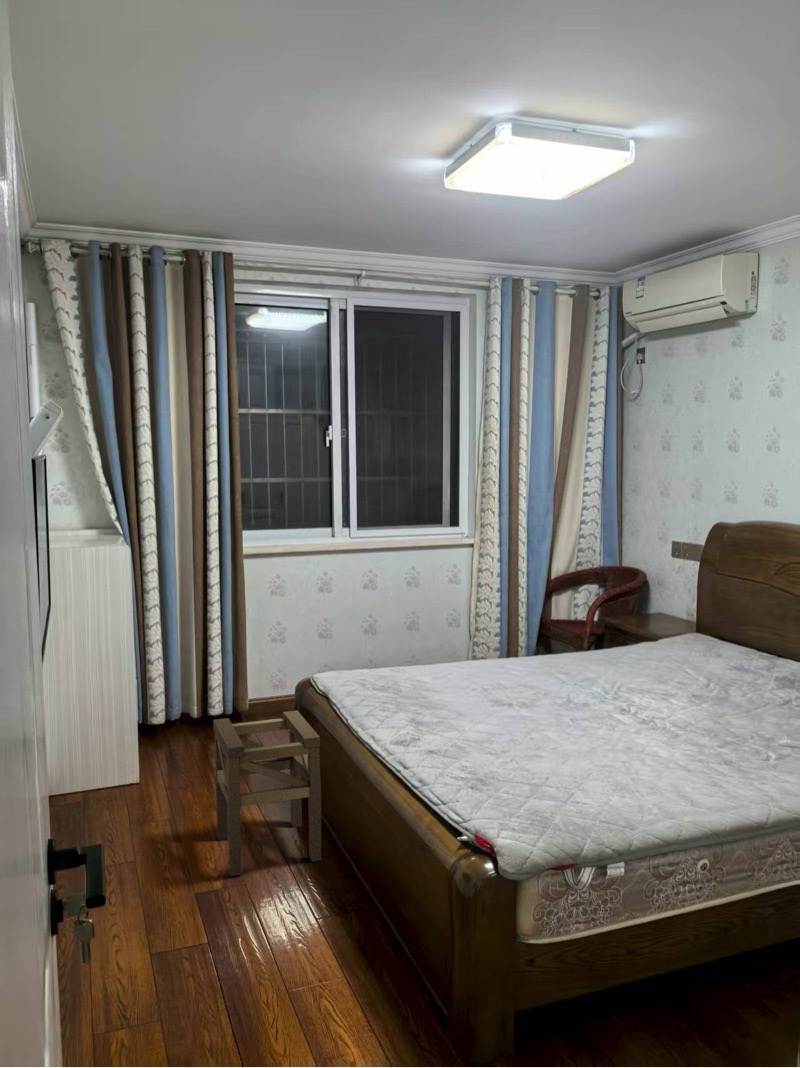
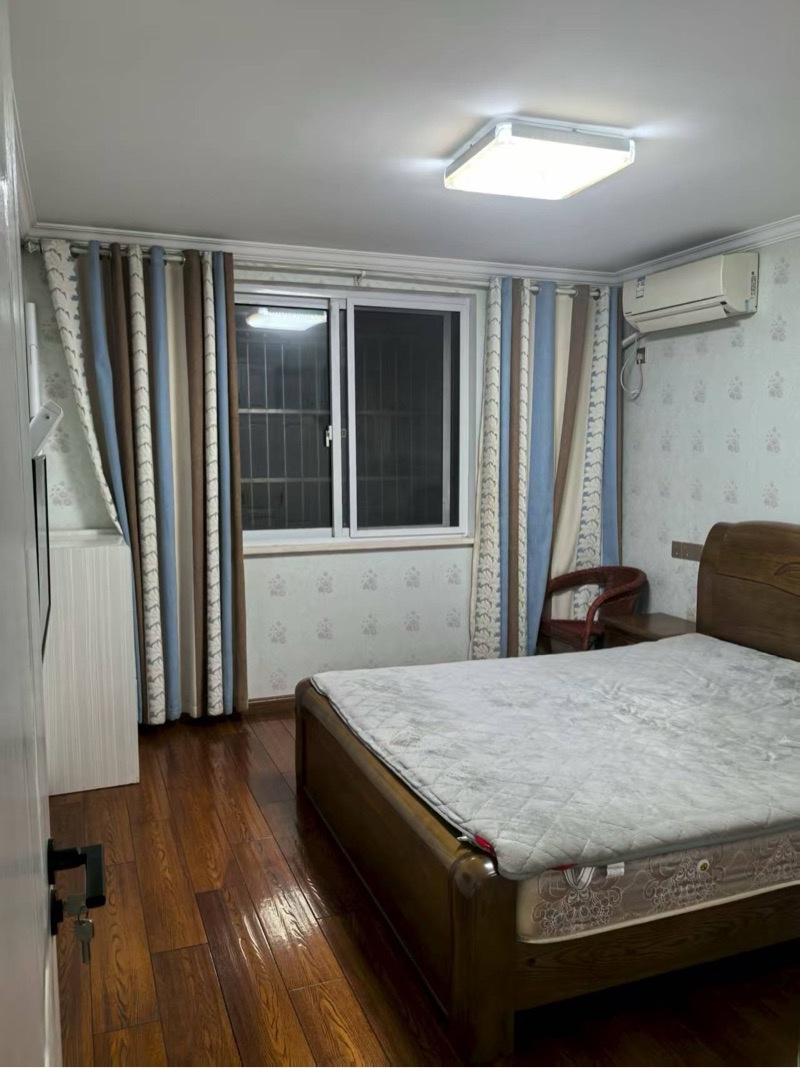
- stool (266, 790)
